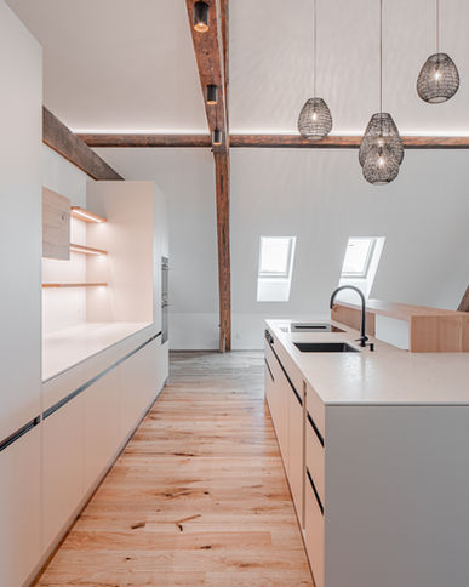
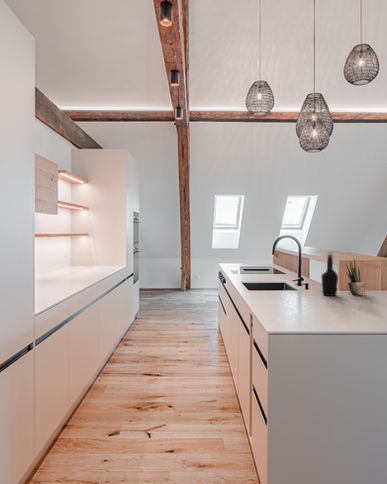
+ bottle (329, 273)
+ potted plant (354, 276)
